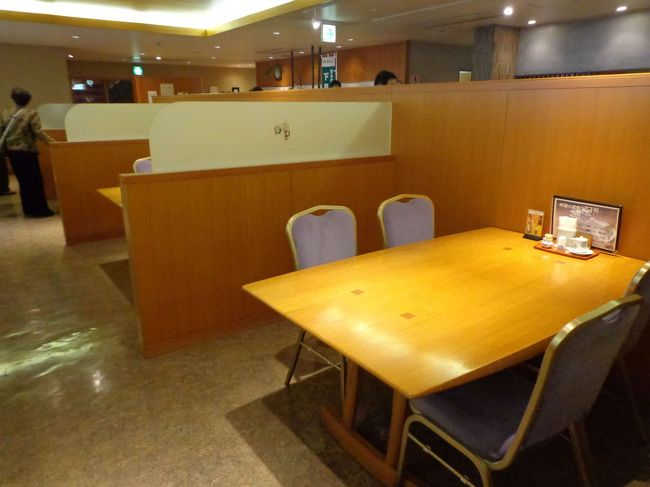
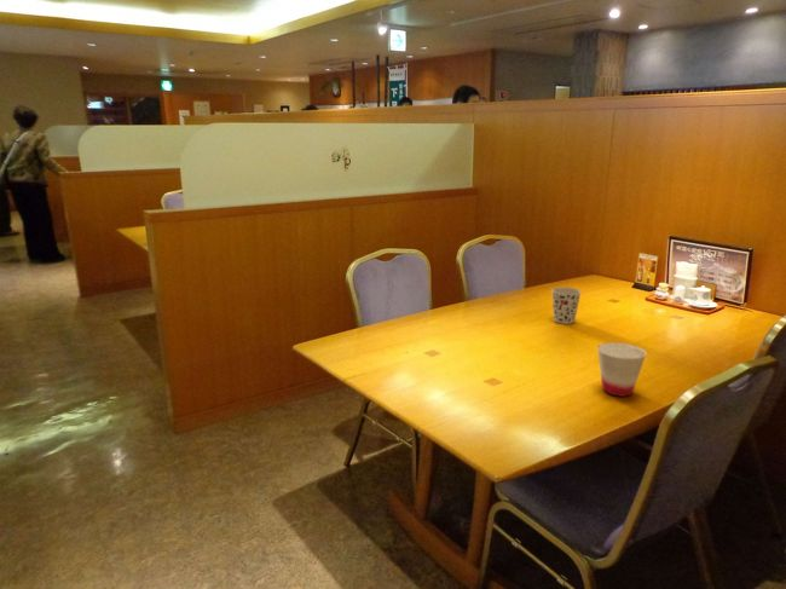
+ cup (619, 370)
+ cup (565, 305)
